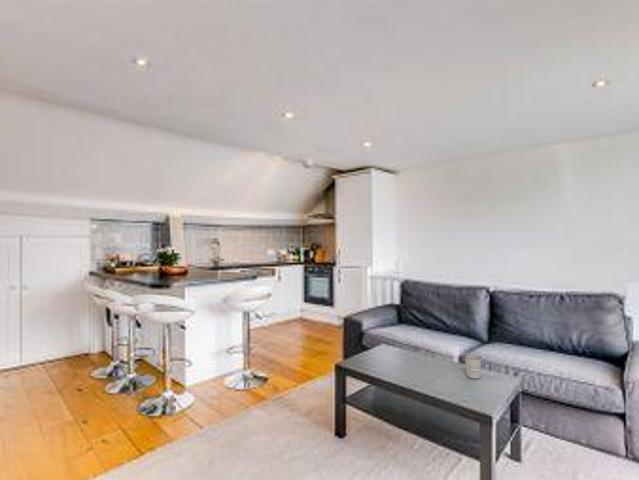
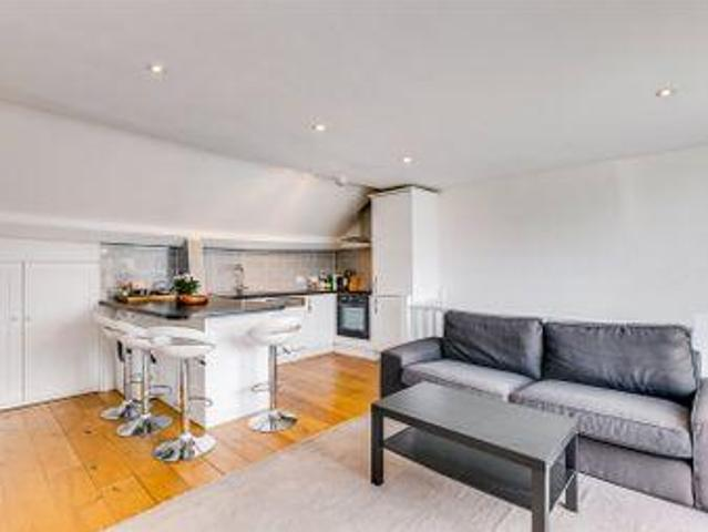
- cup (473, 367)
